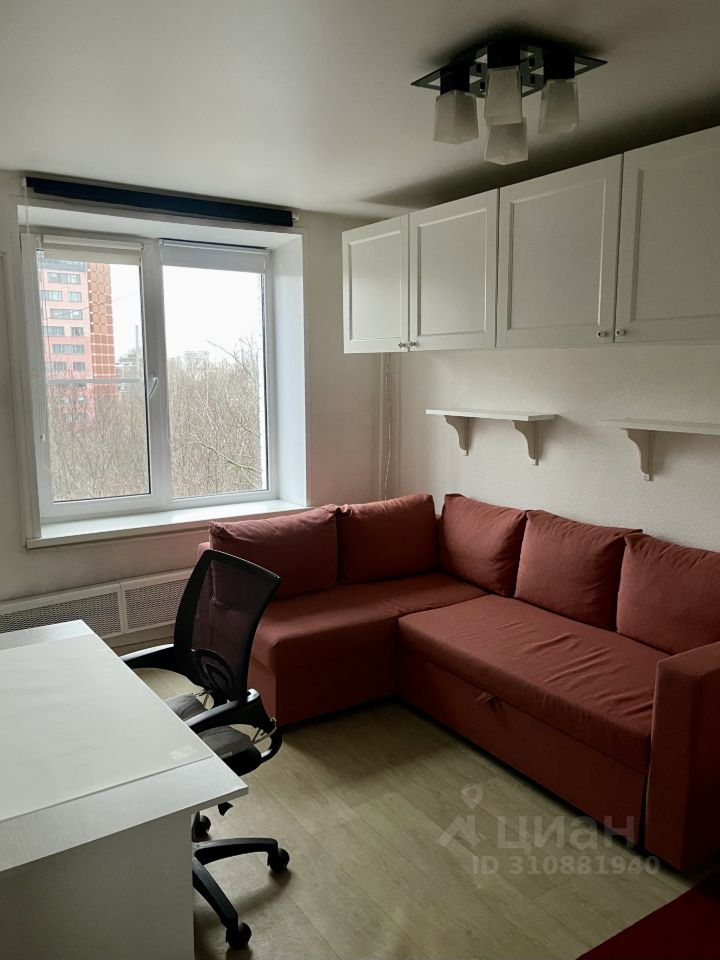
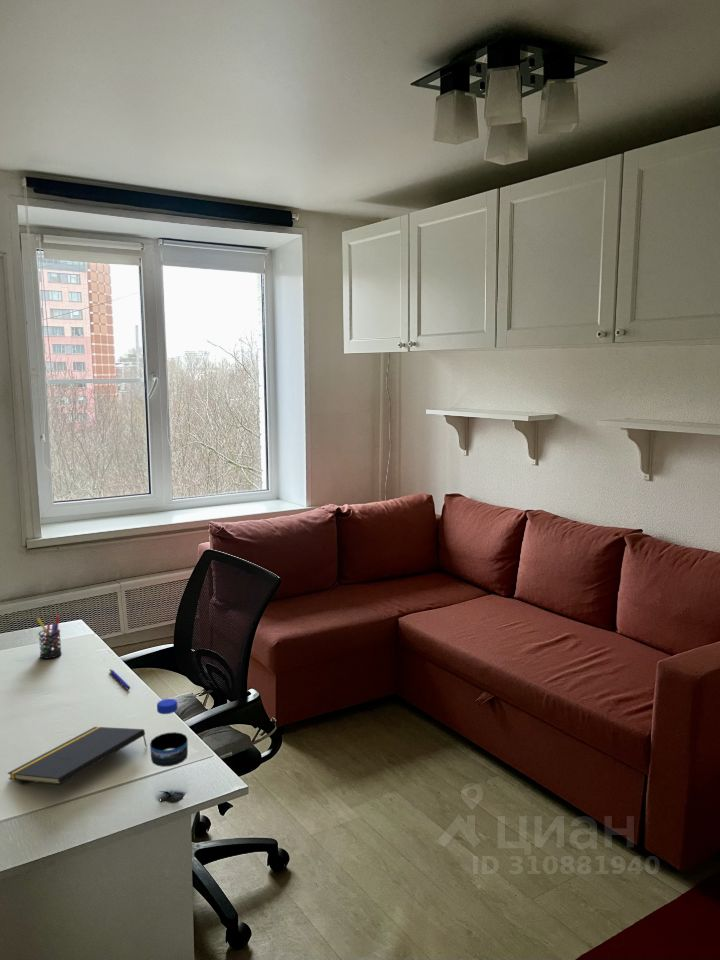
+ notepad (78, 753)
+ pen holder (52, 634)
+ water bottle (169, 750)
+ pen (119, 678)
